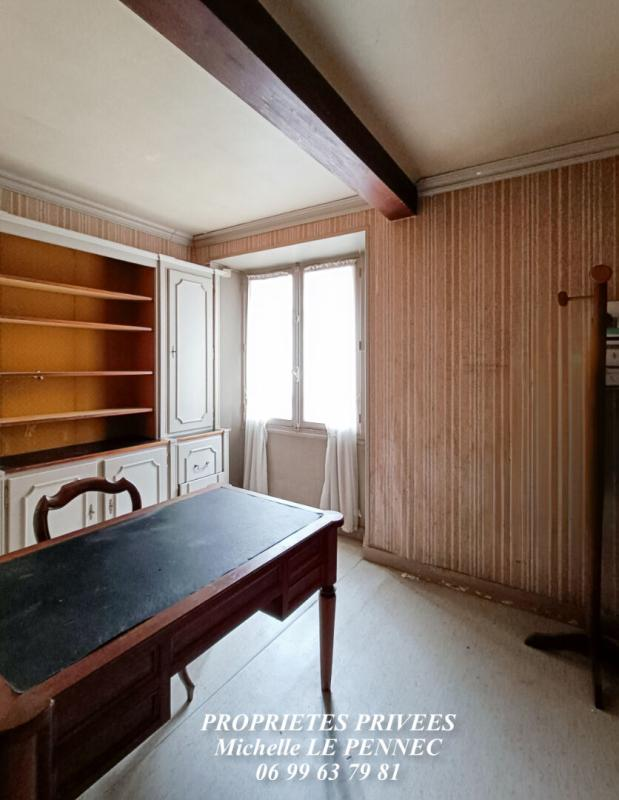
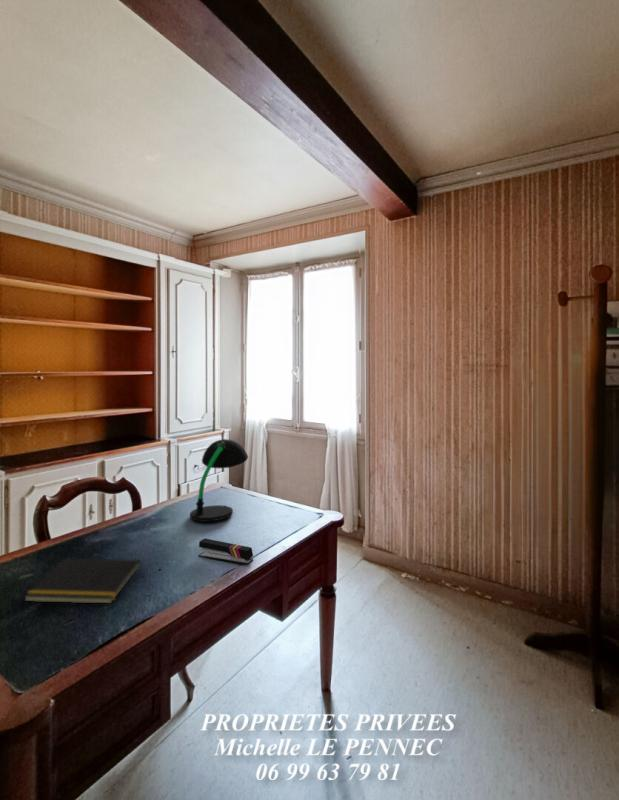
+ stapler (225, 551)
+ notepad (86, 579)
+ desk lamp (219, 468)
